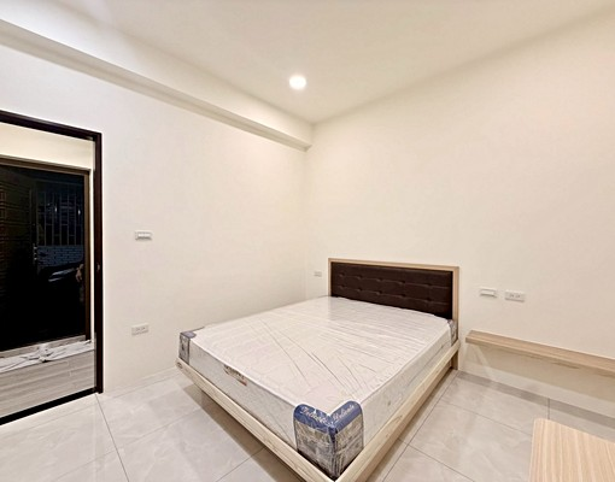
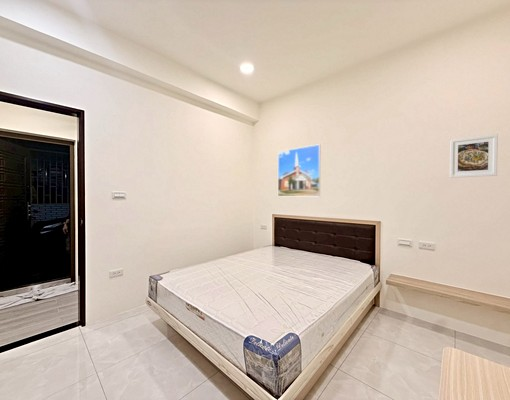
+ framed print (297, 172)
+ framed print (472, 157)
